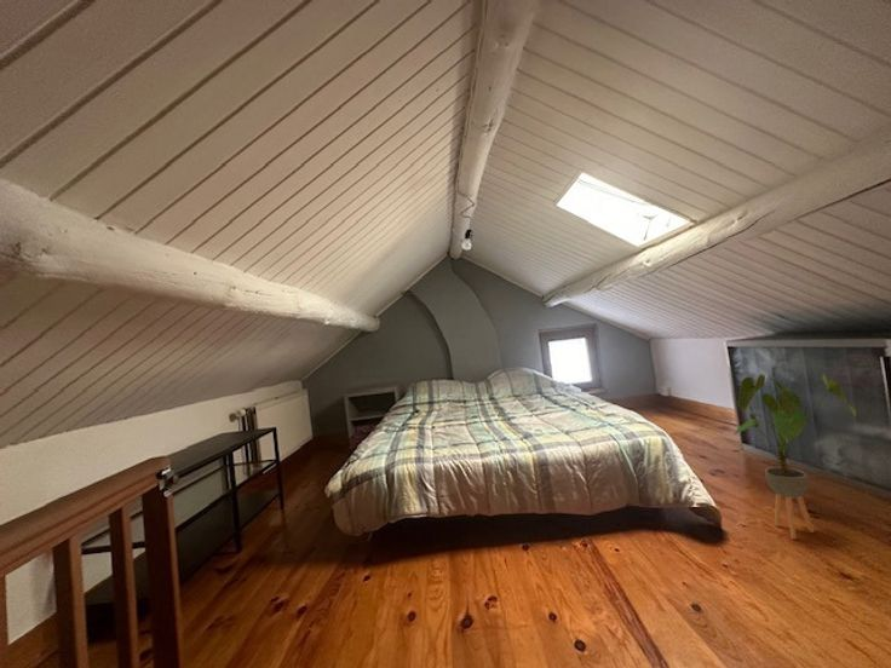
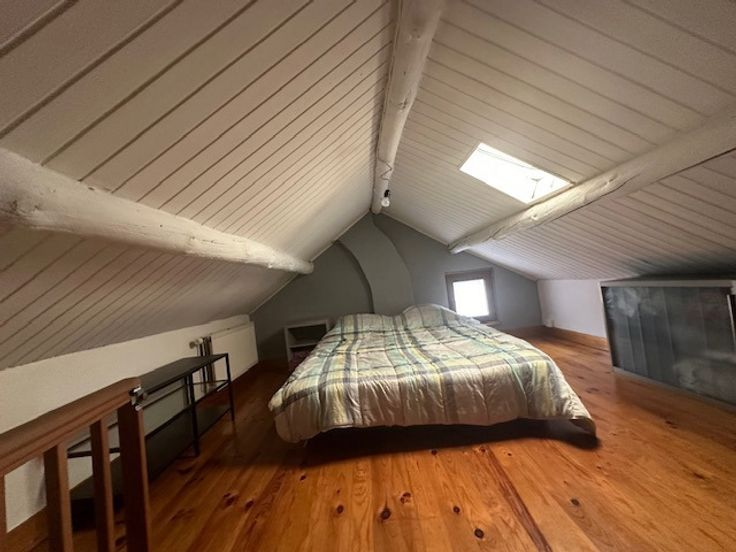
- house plant (782, 449)
